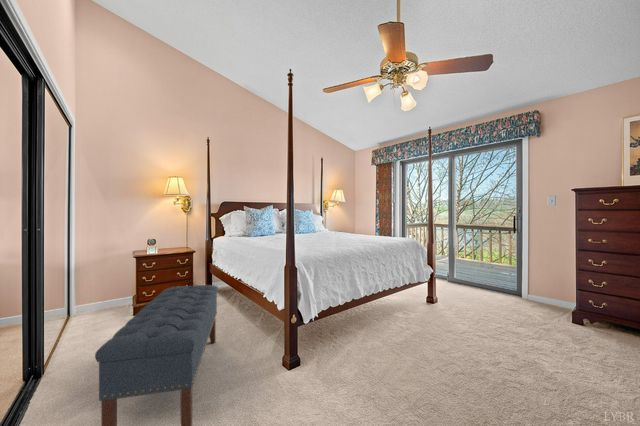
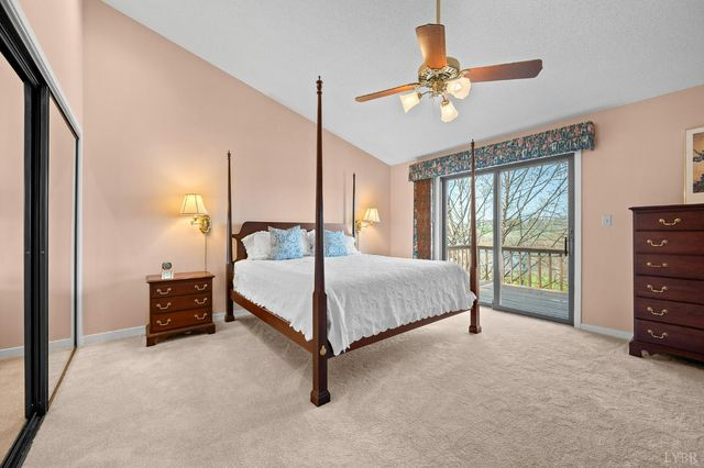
- bench (175, 341)
